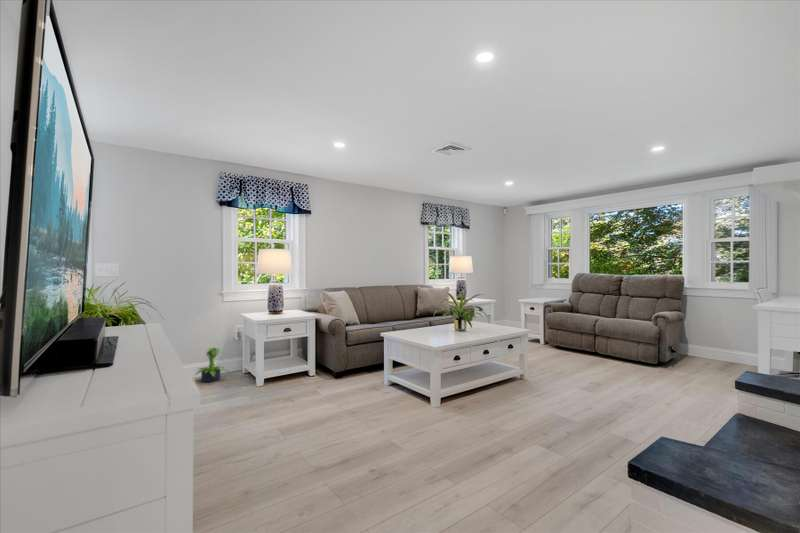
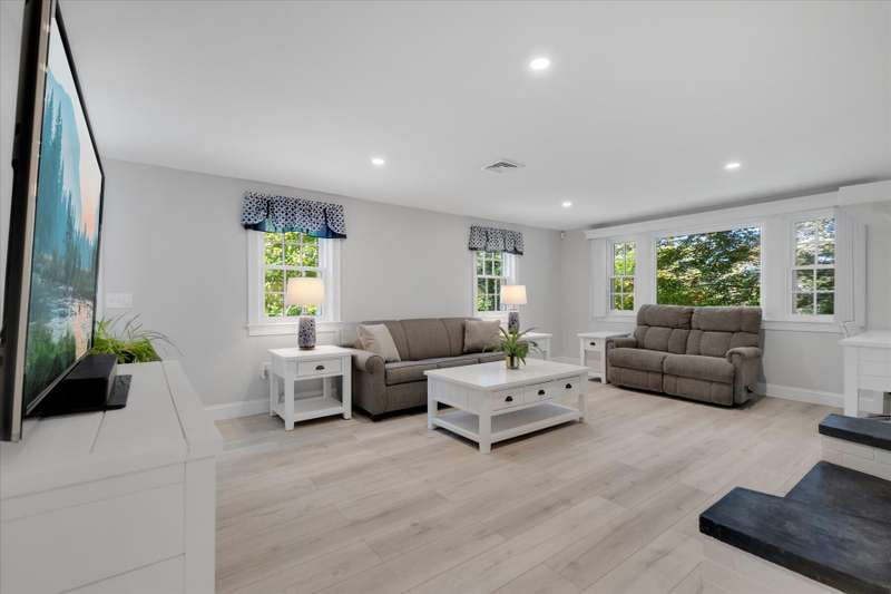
- potted plant (210, 363)
